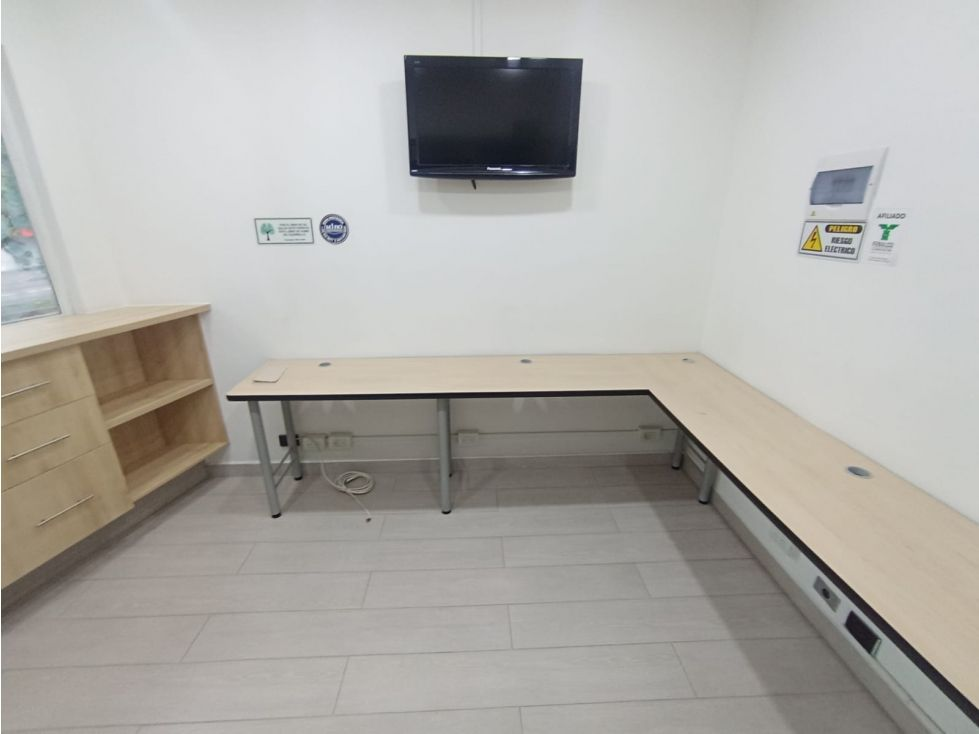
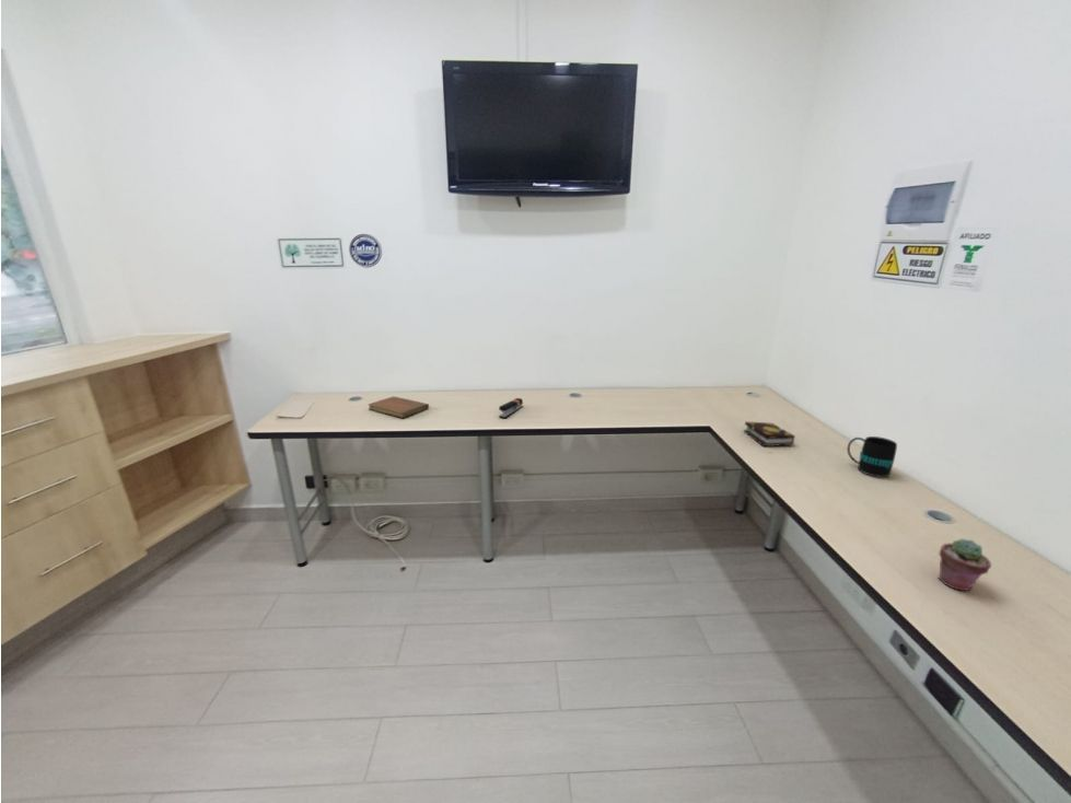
+ stapler (511, 406)
+ potted succulent (962, 562)
+ mug (870, 455)
+ notebook (398, 406)
+ book (768, 432)
